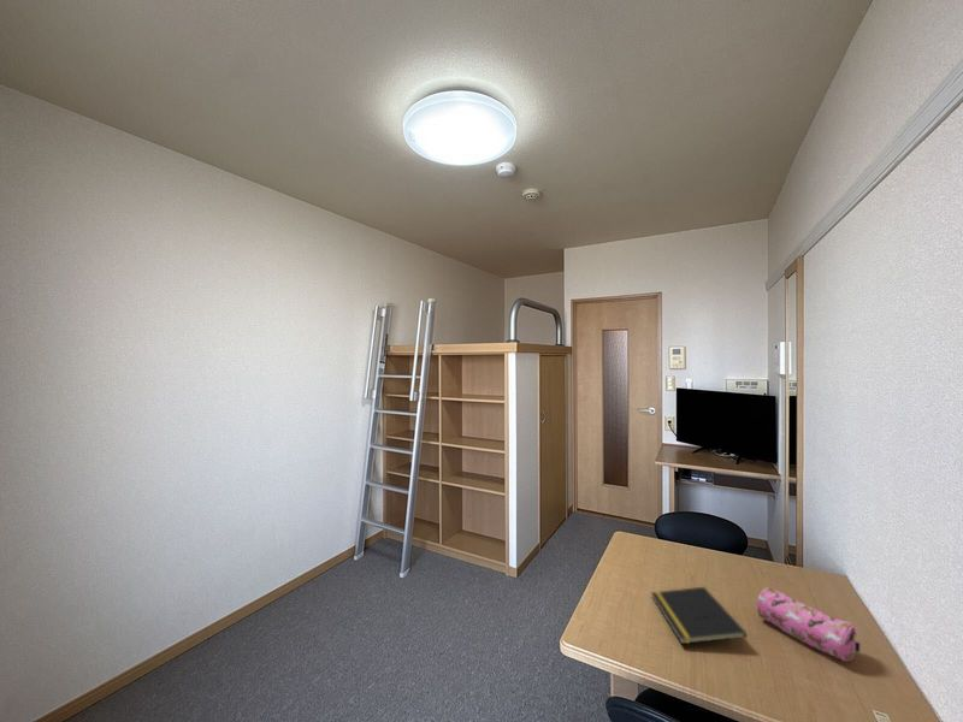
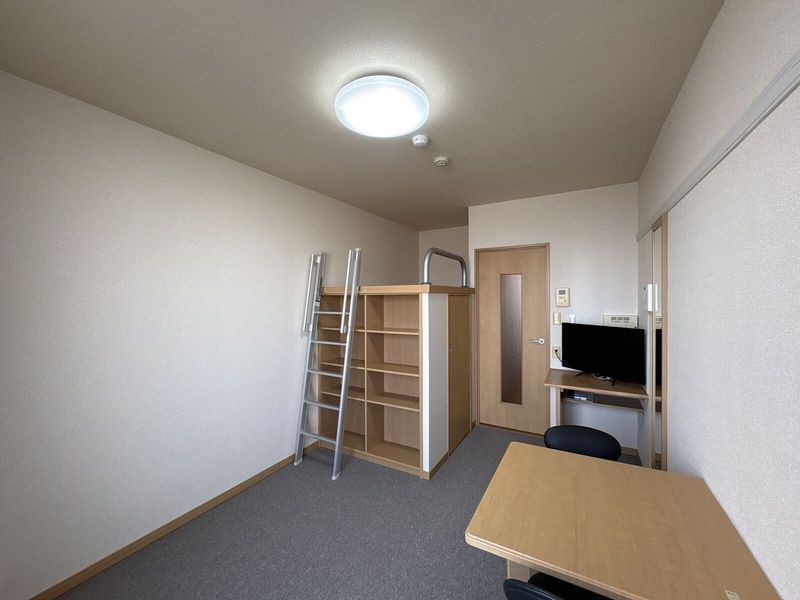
- pencil case (803, 620)
- notepad (693, 612)
